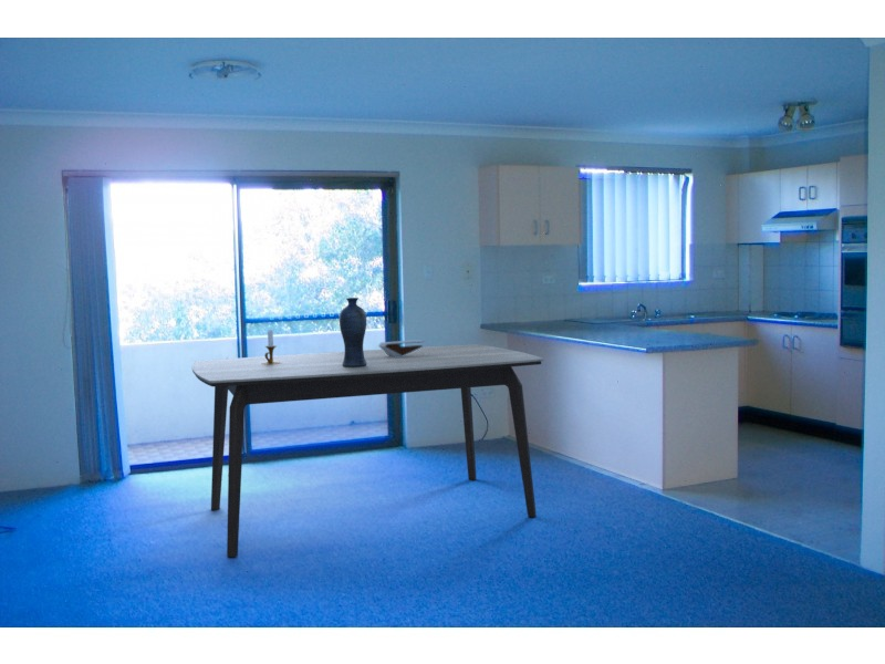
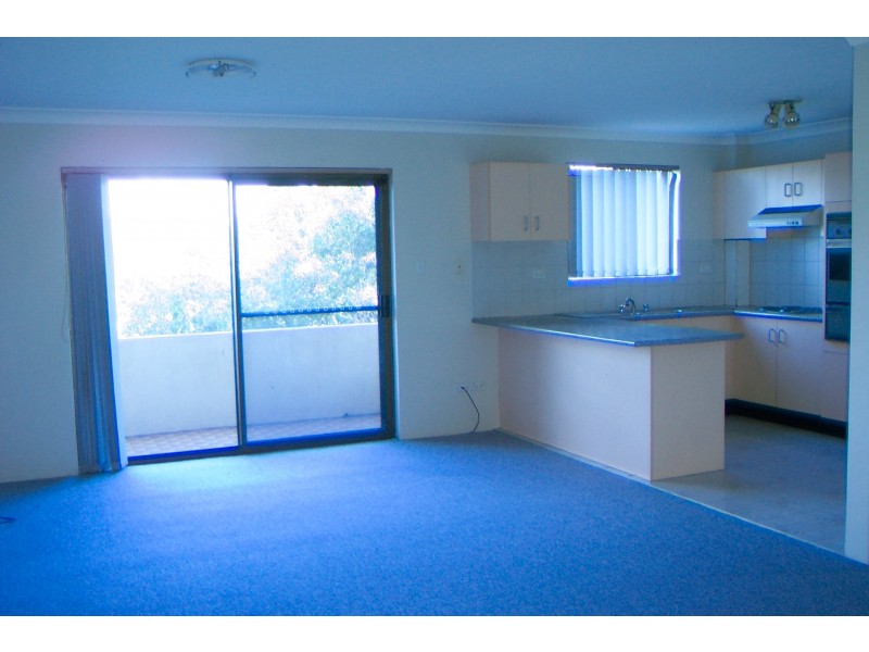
- candlestick (270, 346)
- dining table (364, 395)
- vase (353, 331)
- decorative bowl (400, 347)
